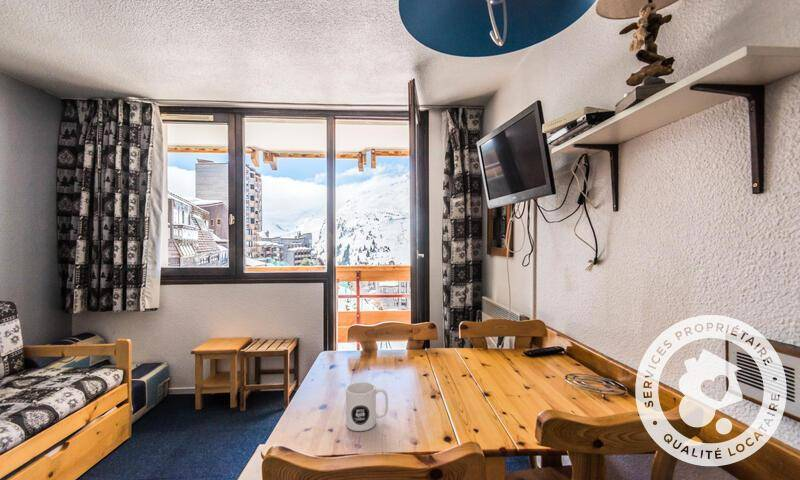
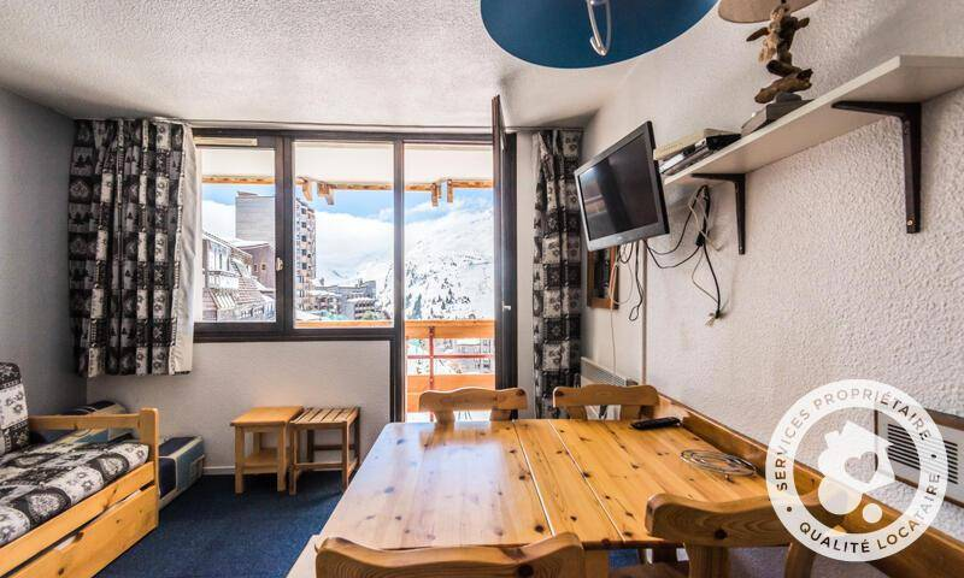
- mug (367, 404)
